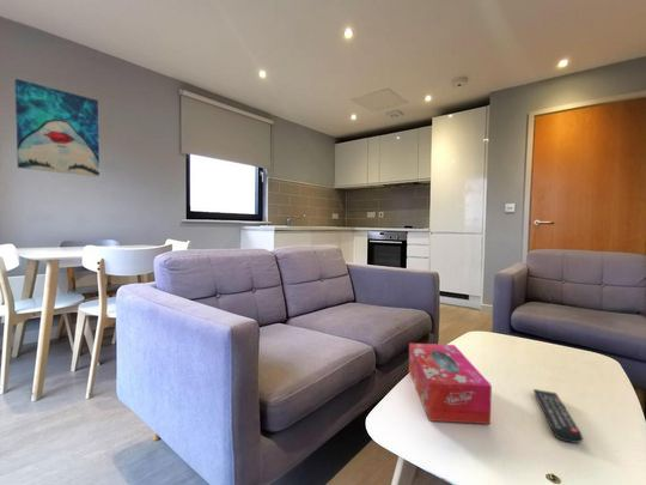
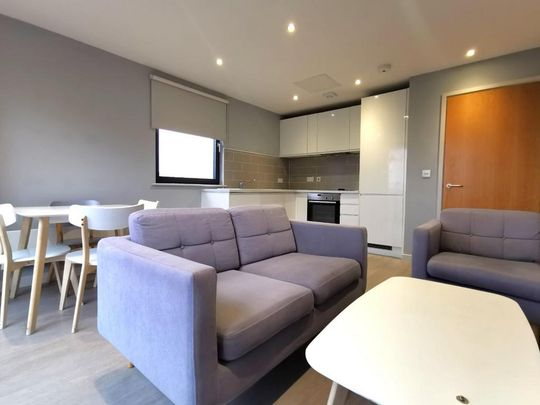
- tissue box (443, 377)
- wall art (60, 132)
- remote control (554, 412)
